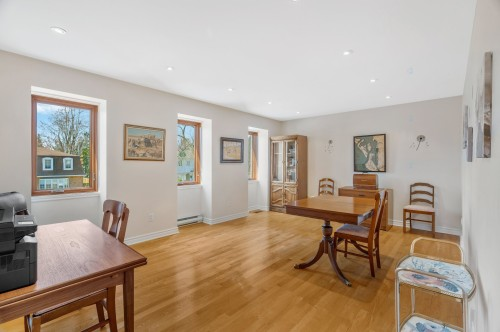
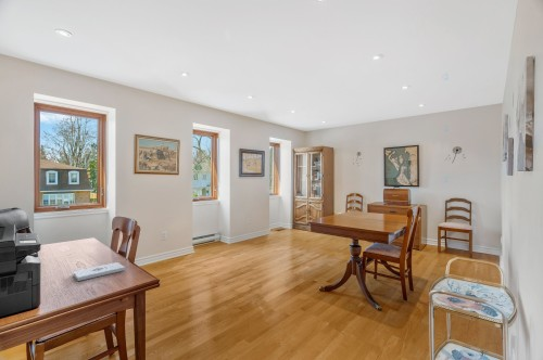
+ notepad (99, 270)
